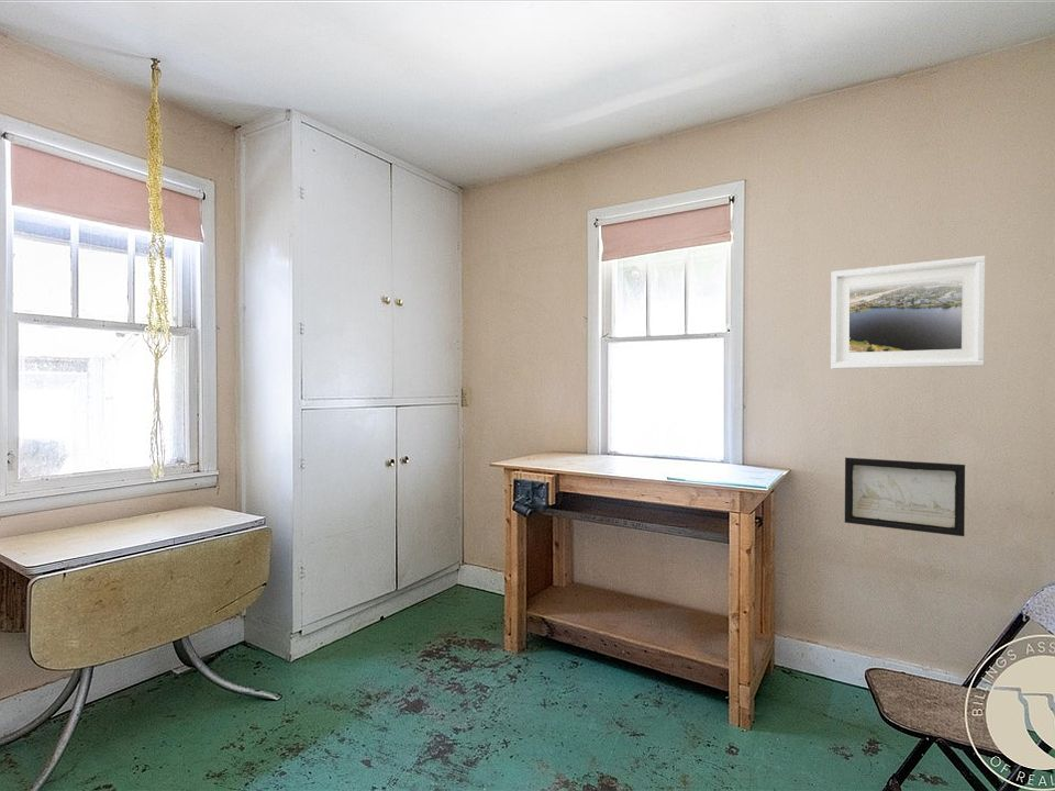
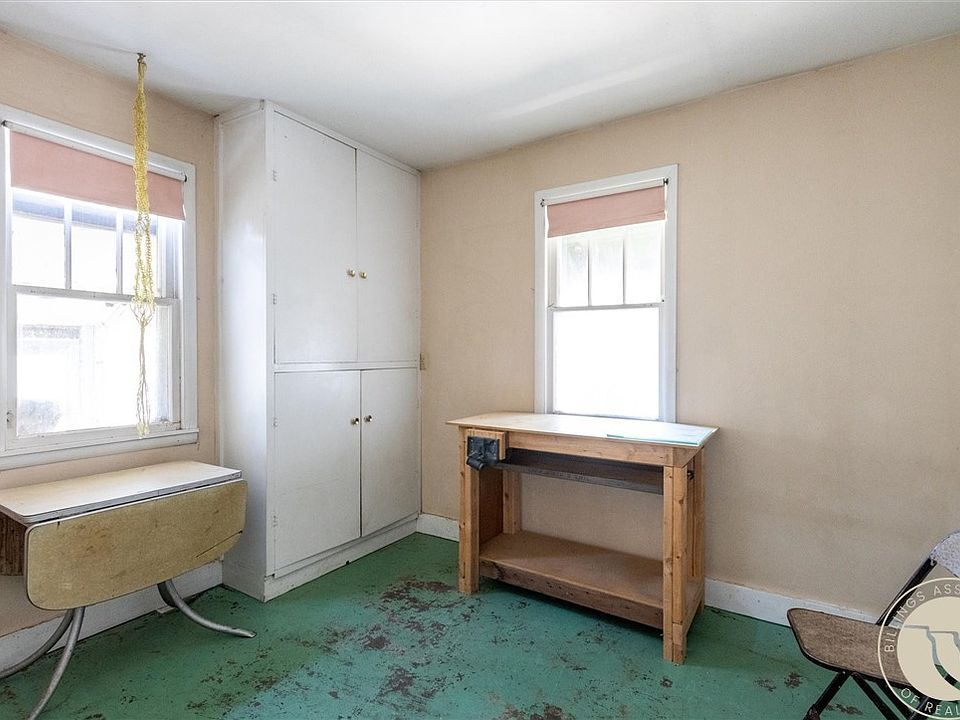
- wall art (901, 494)
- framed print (902, 315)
